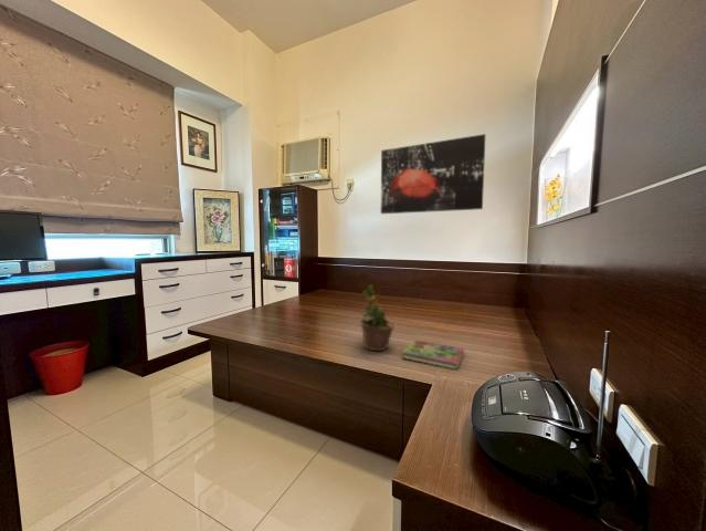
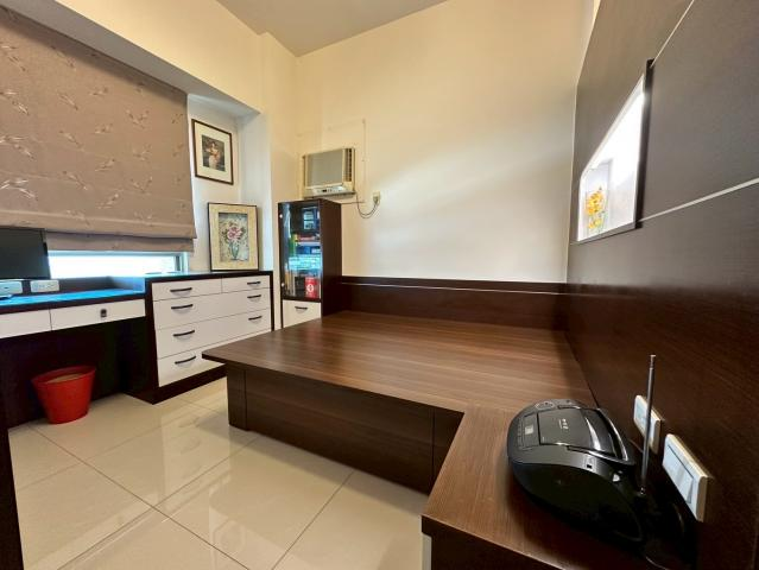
- book (433, 352)
- wall art (429, 177)
- potted plant (377, 314)
